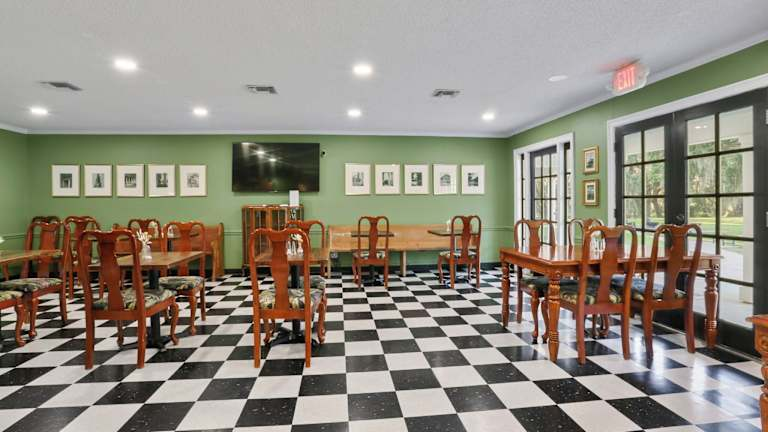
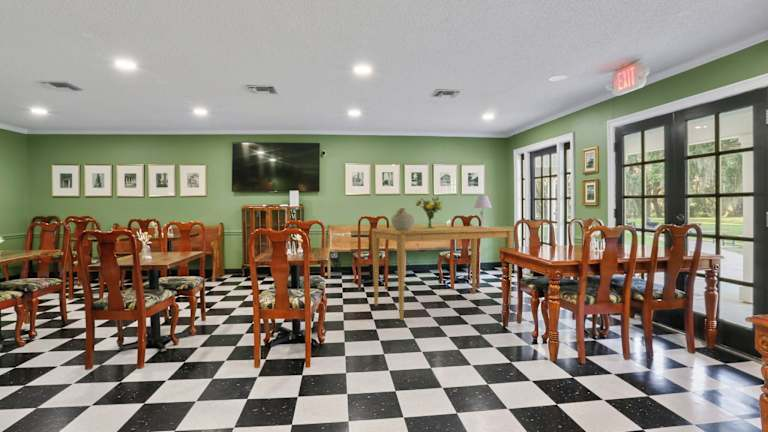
+ table lamp (482, 211)
+ ceramic jug (402, 219)
+ bouquet (428, 211)
+ dining table (442, 239)
